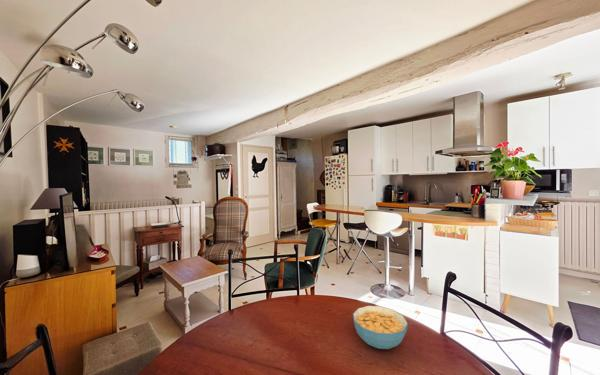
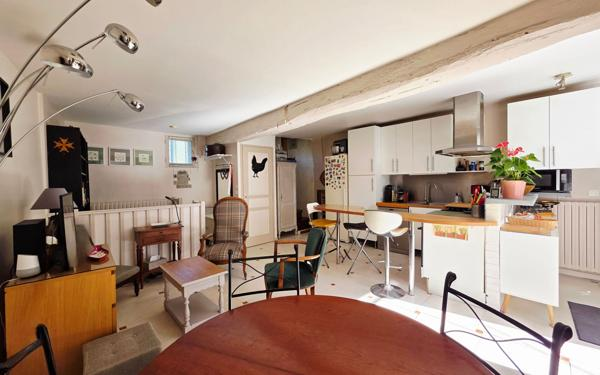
- cereal bowl (379, 330)
